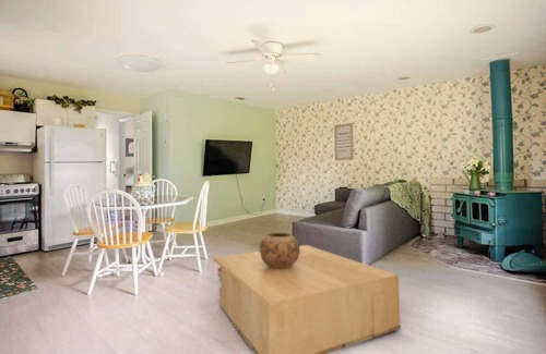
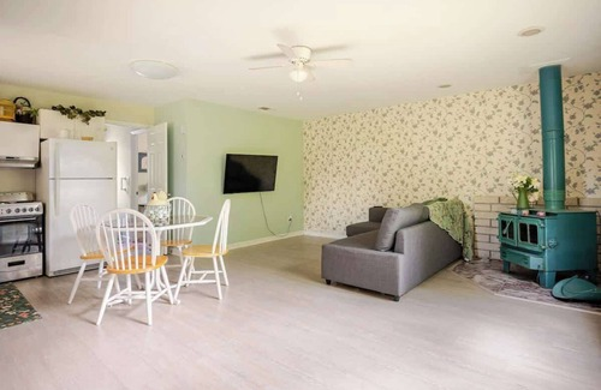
- wall art (343, 142)
- coffee table (296, 289)
- decorative bowl (280, 249)
